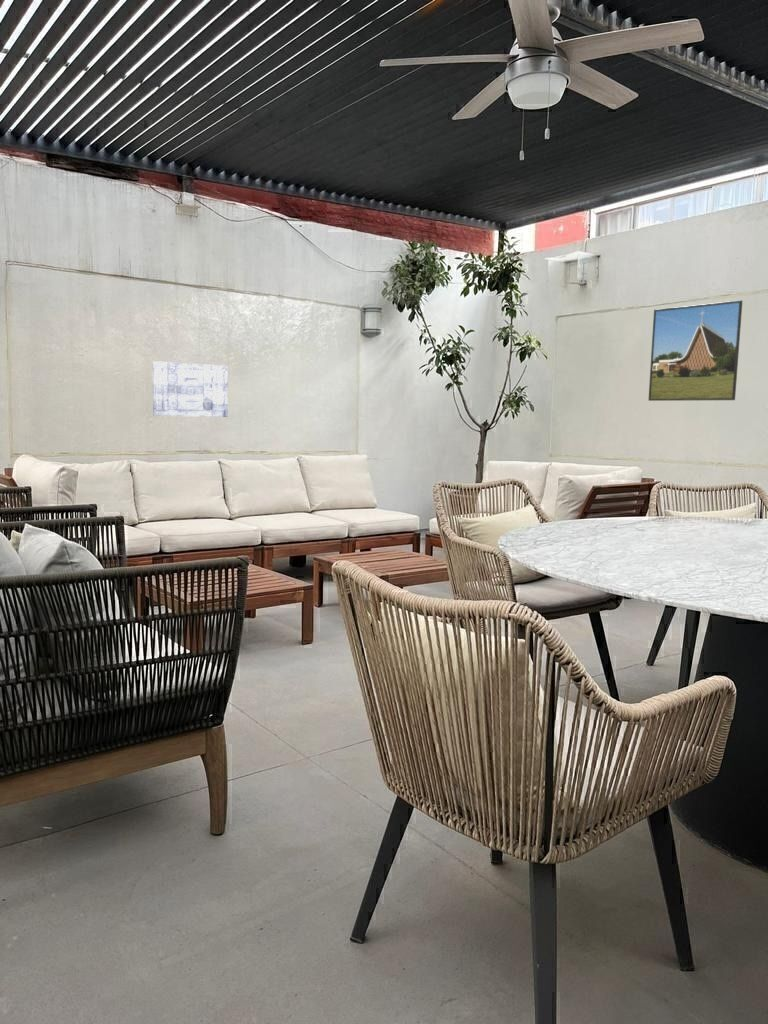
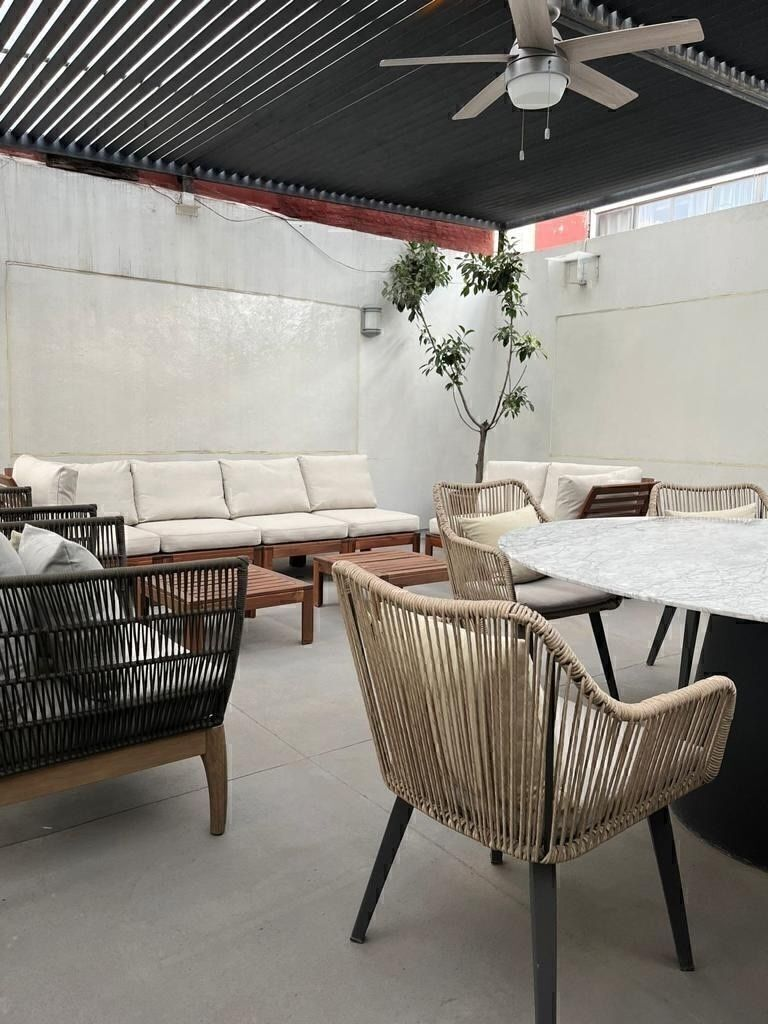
- wall art (191, 390)
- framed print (692, 353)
